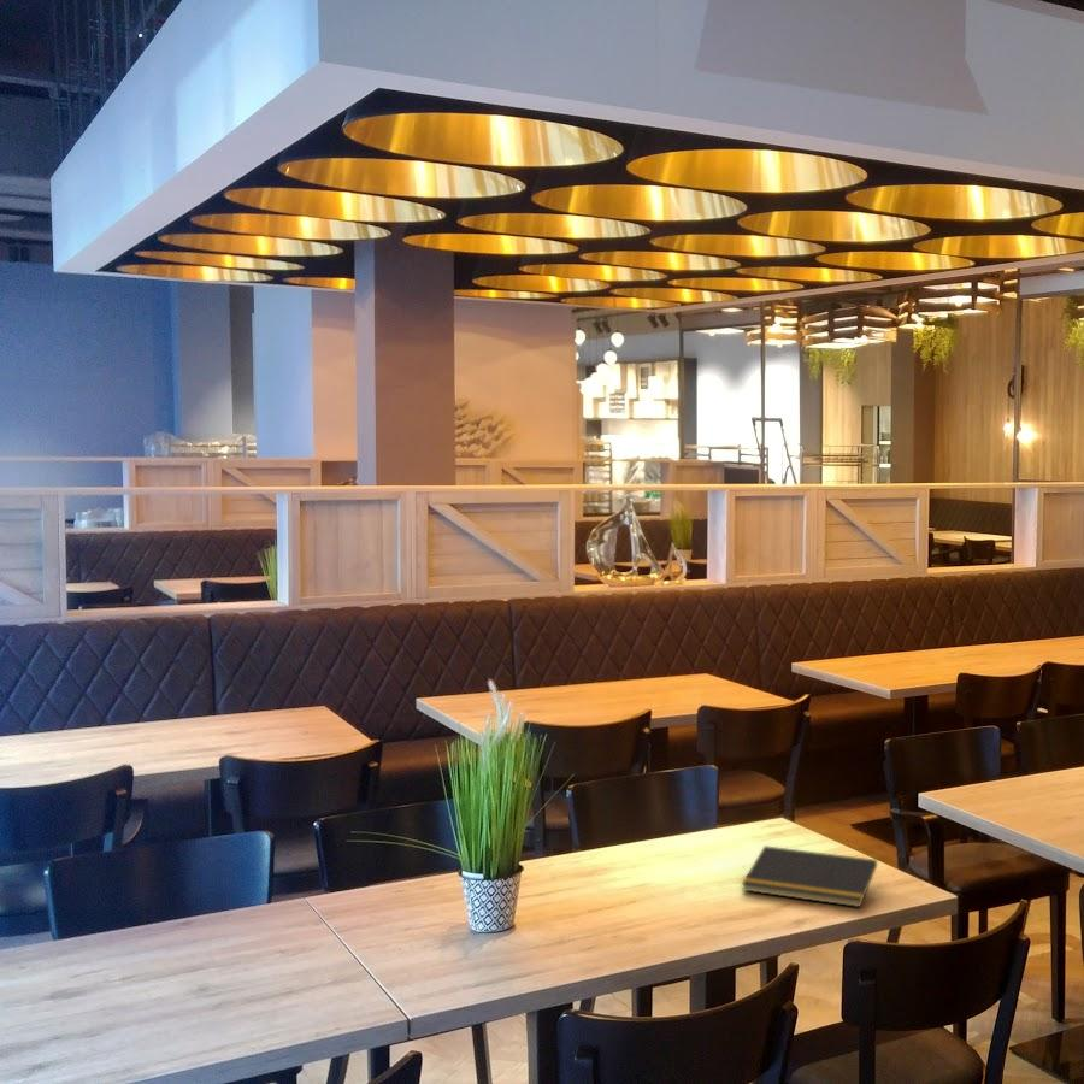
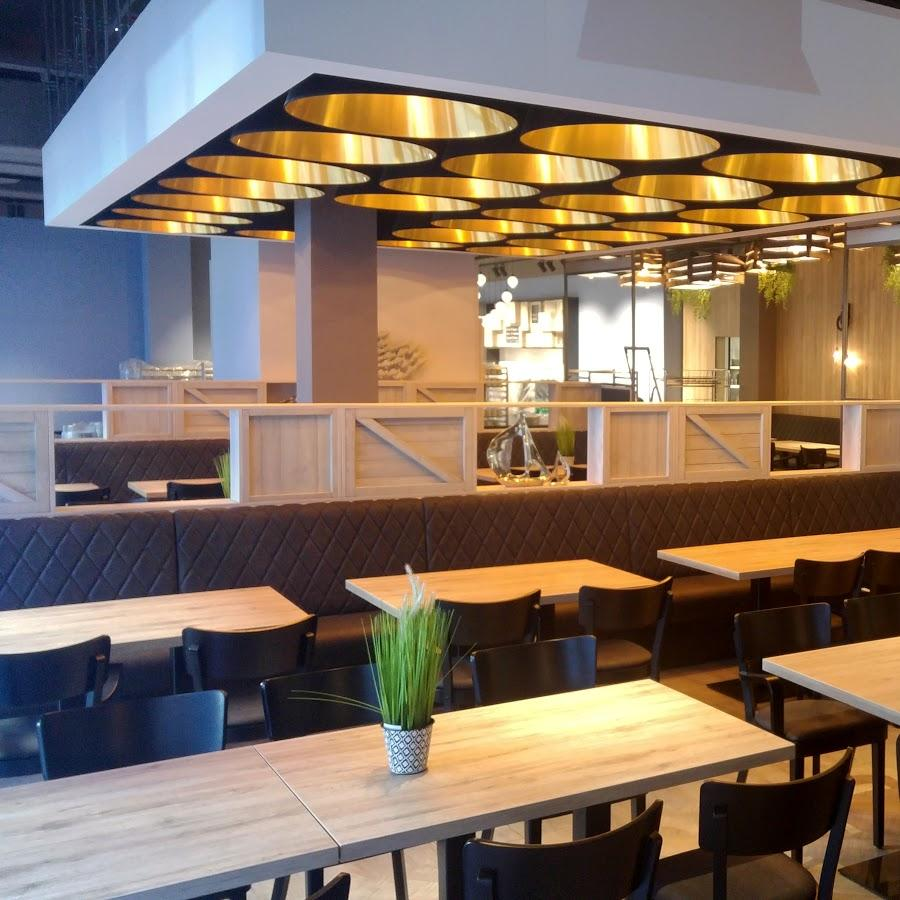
- notepad (809, 874)
